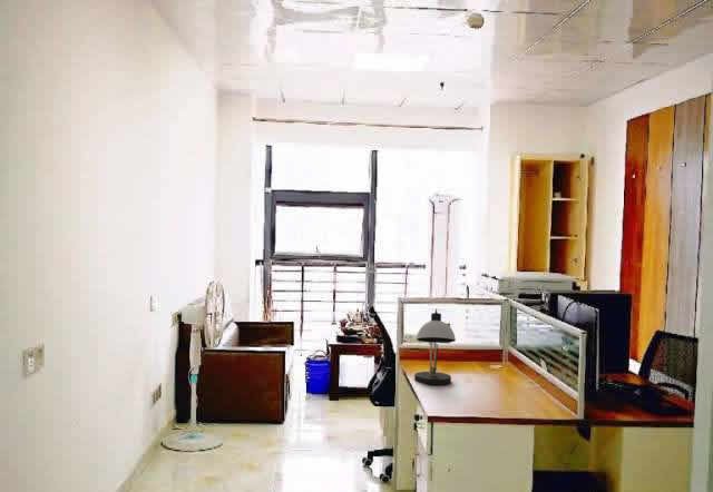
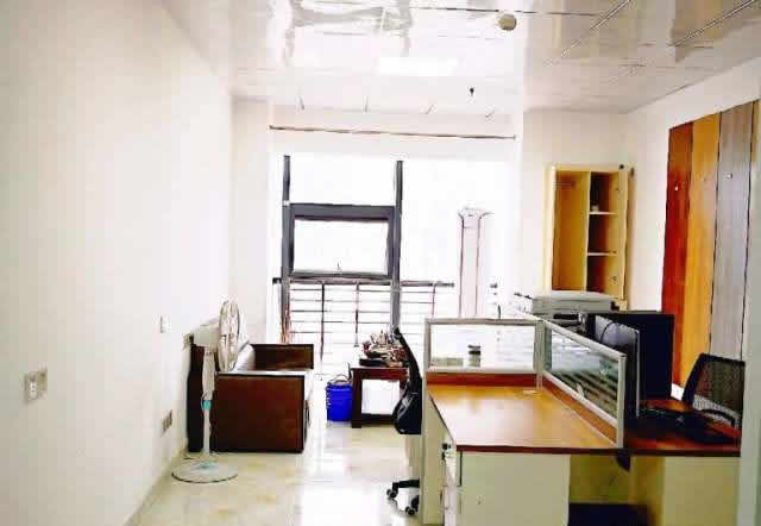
- desk lamp (433, 344)
